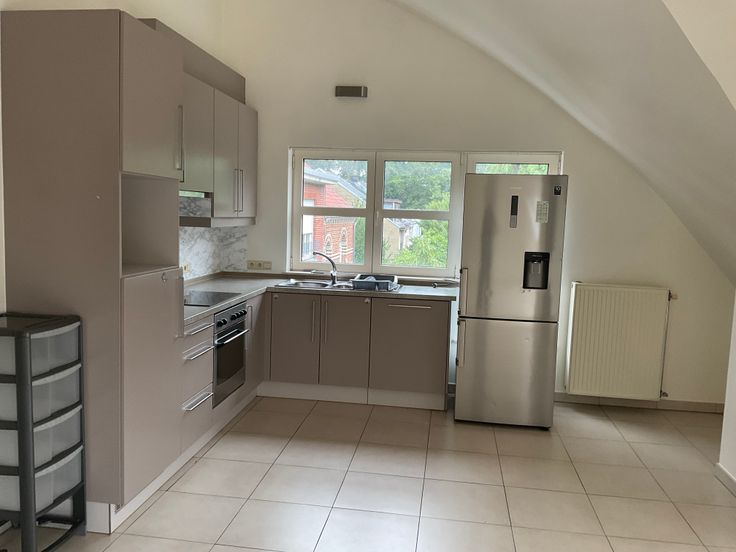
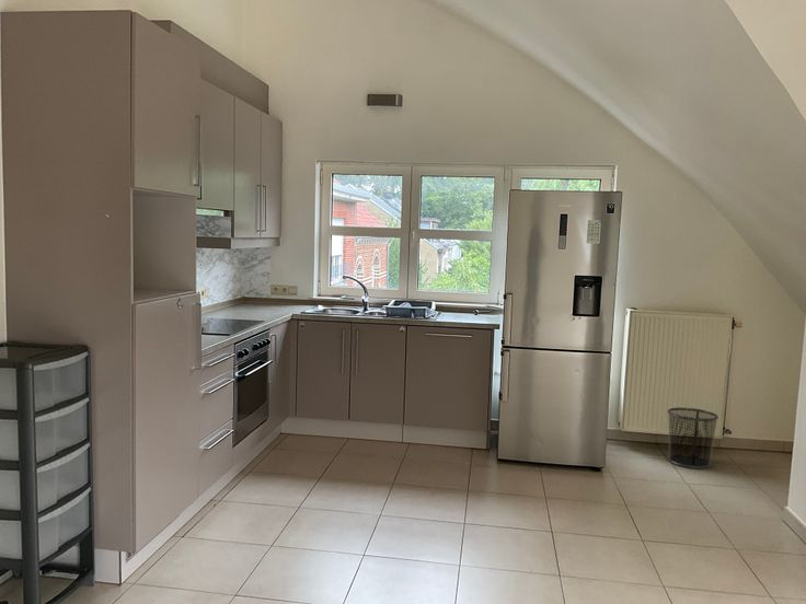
+ waste bin (690, 437)
